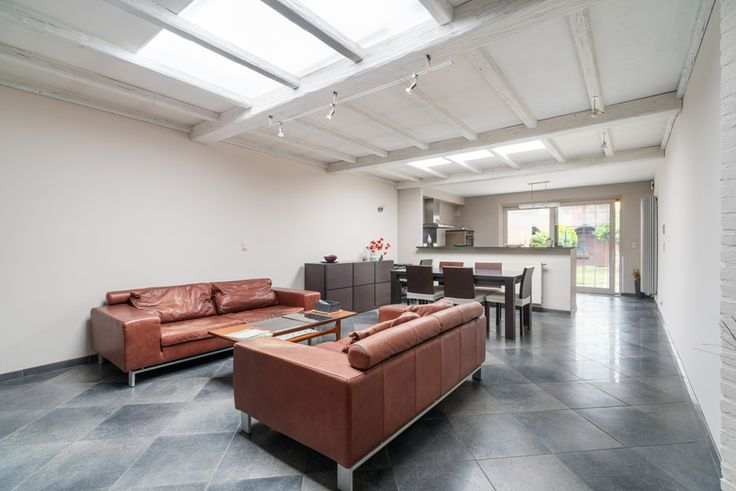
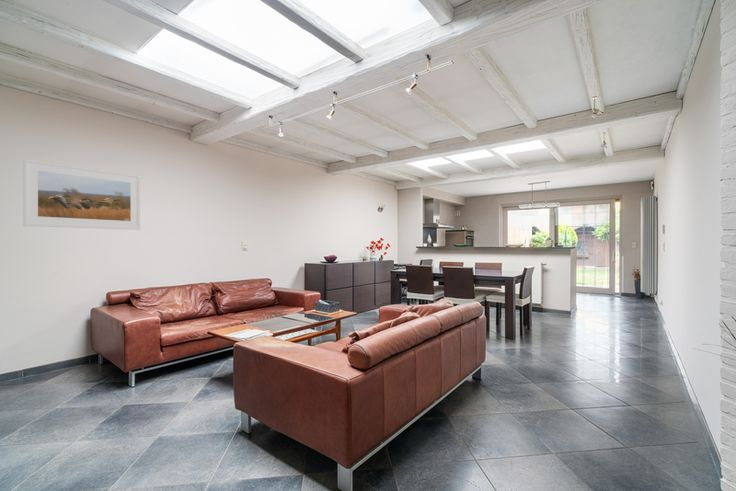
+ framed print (88, 198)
